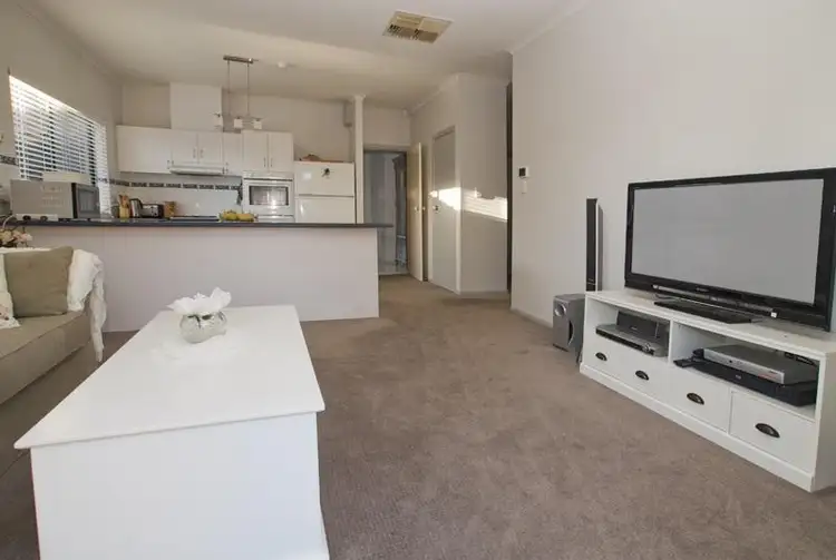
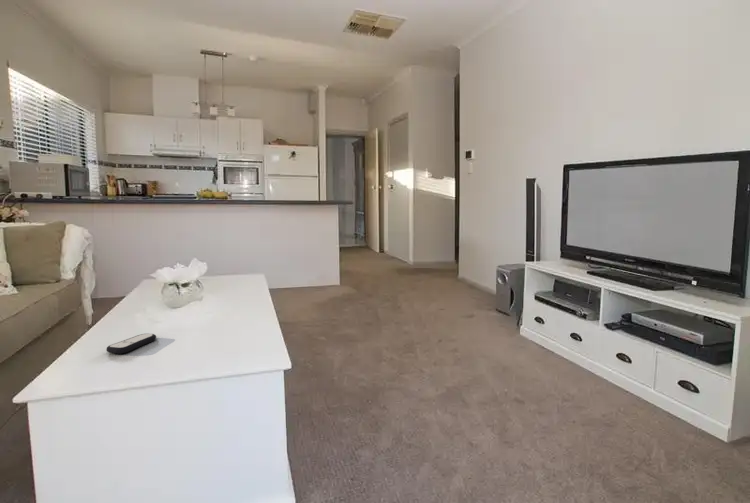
+ remote control (133, 342)
